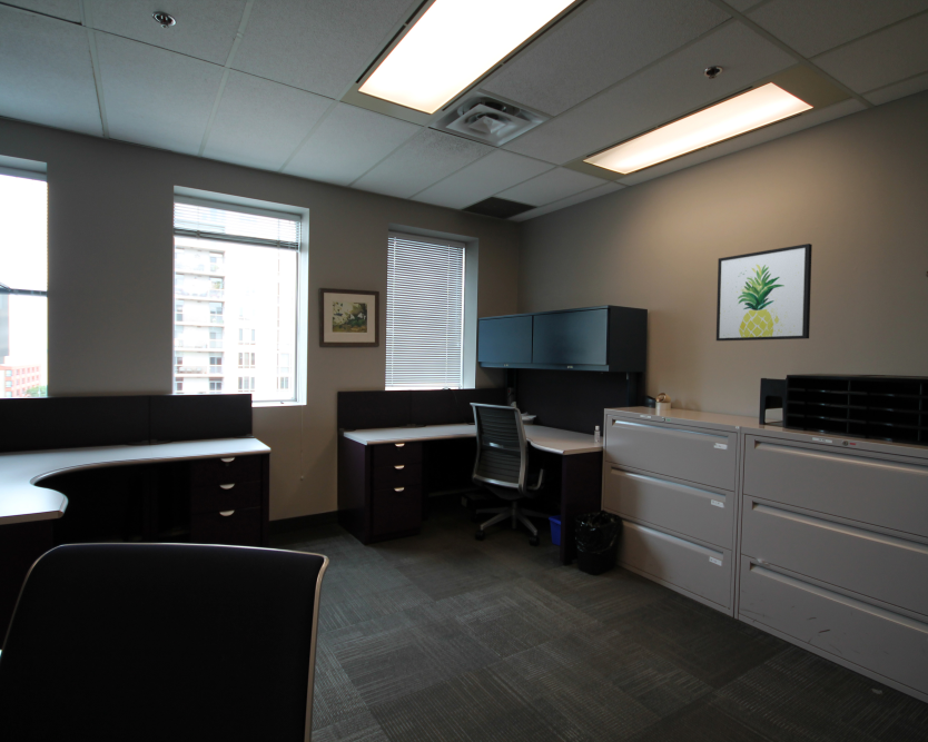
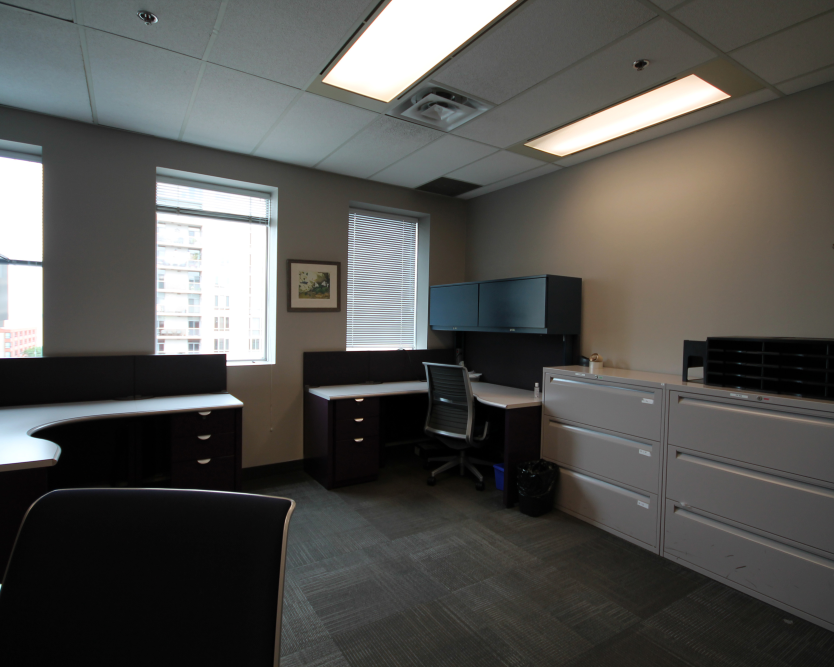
- wall art (760, 296)
